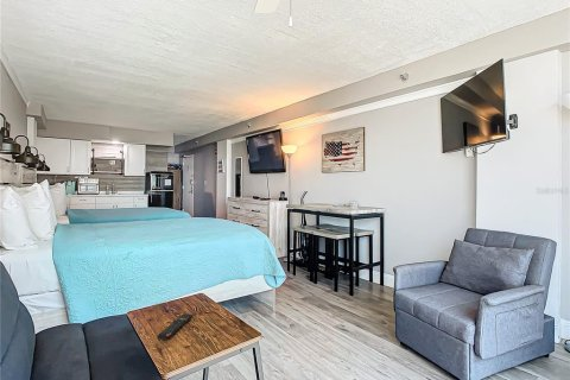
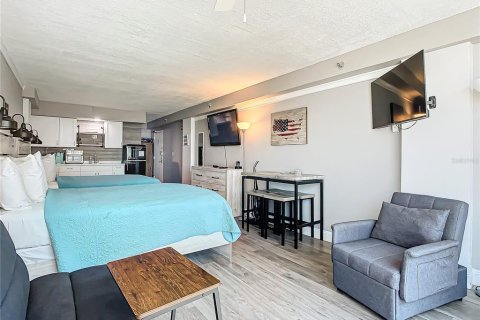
- remote control (176, 325)
